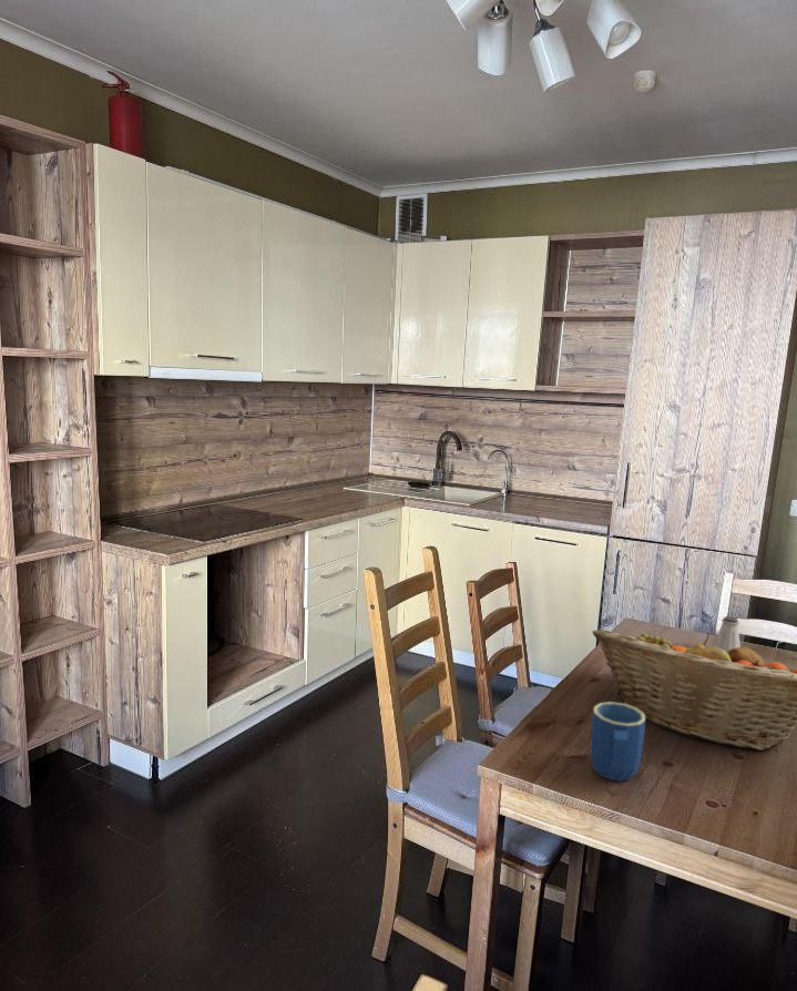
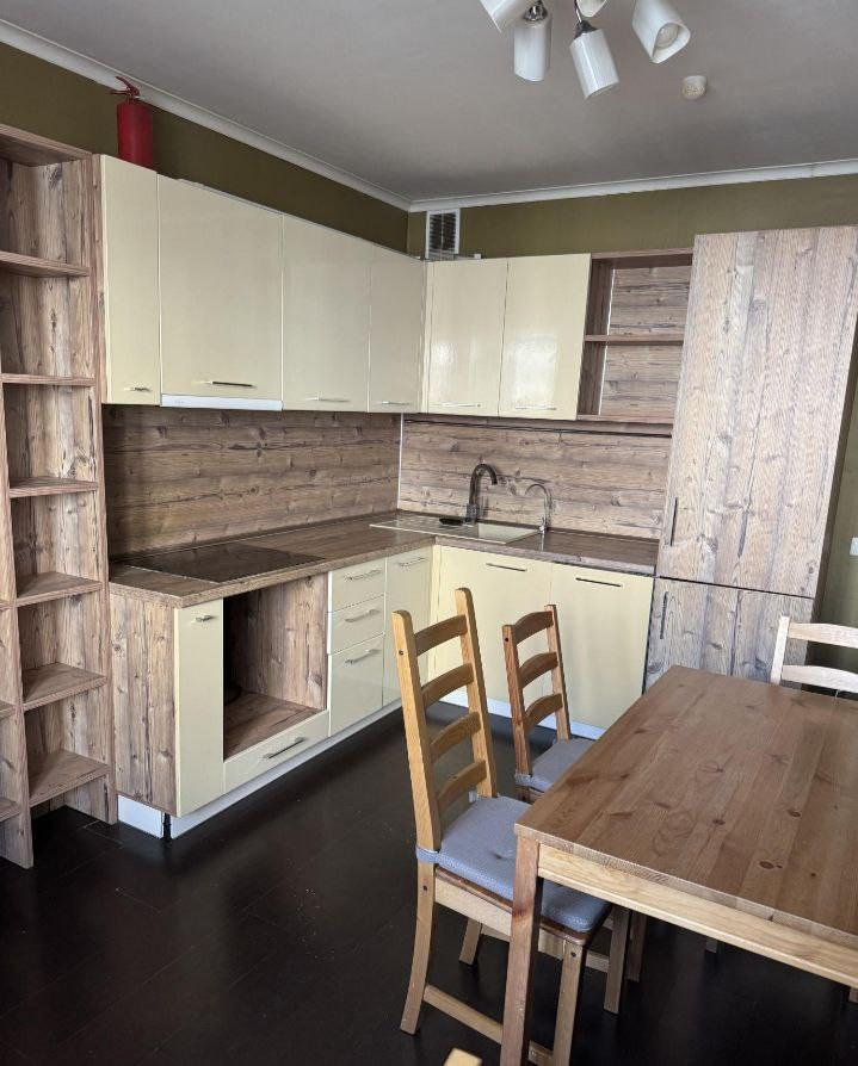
- mug (616, 744)
- fruit basket (702, 674)
- saltshaker (728, 635)
